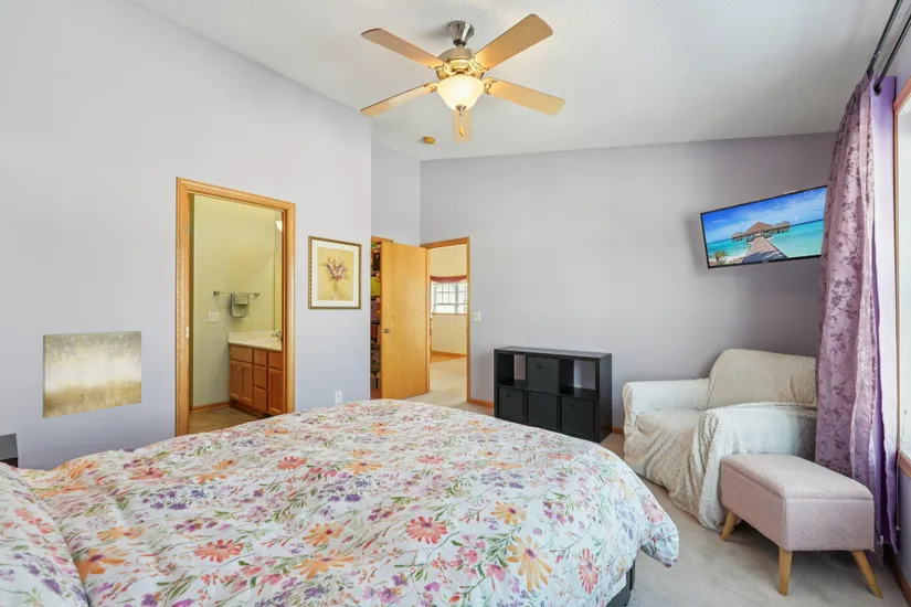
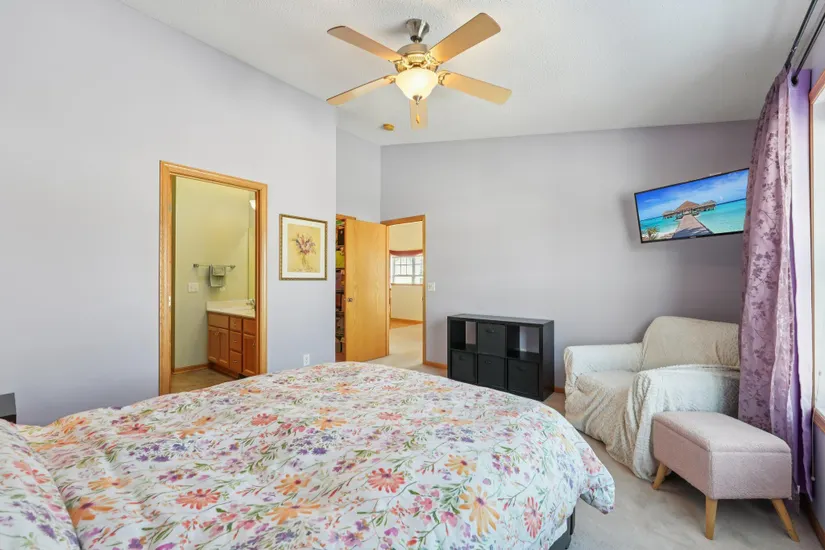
- wall art (95, 371)
